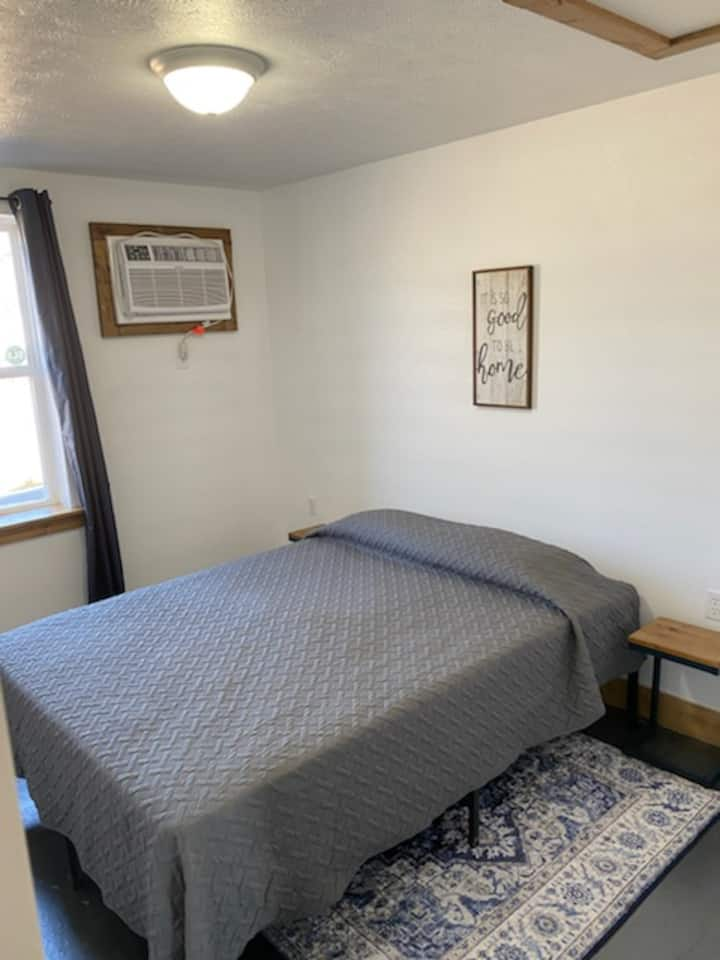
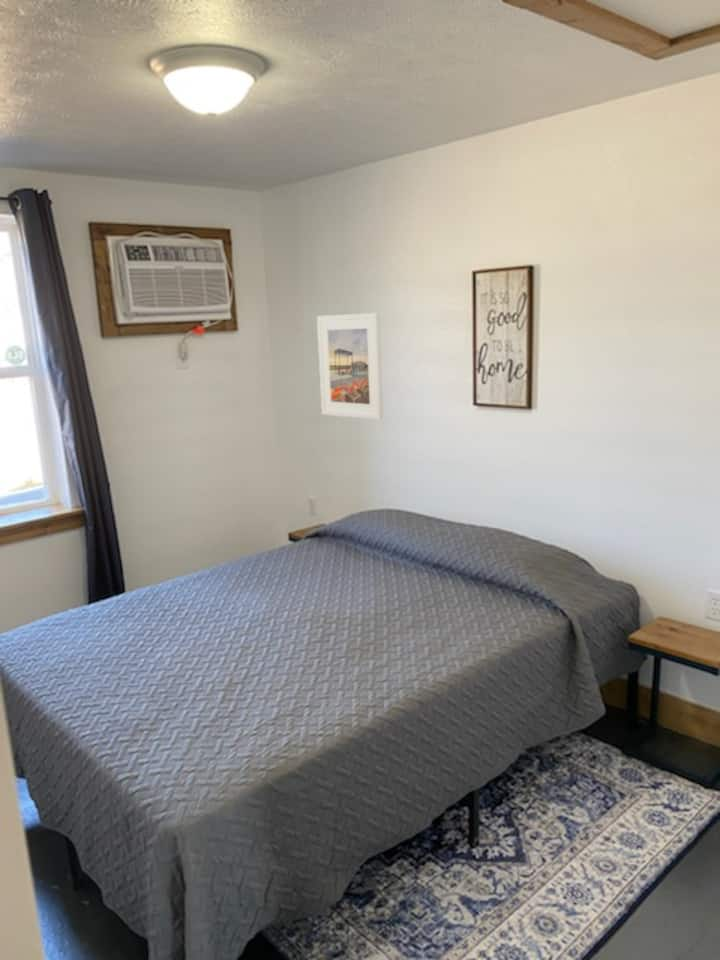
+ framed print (349, 366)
